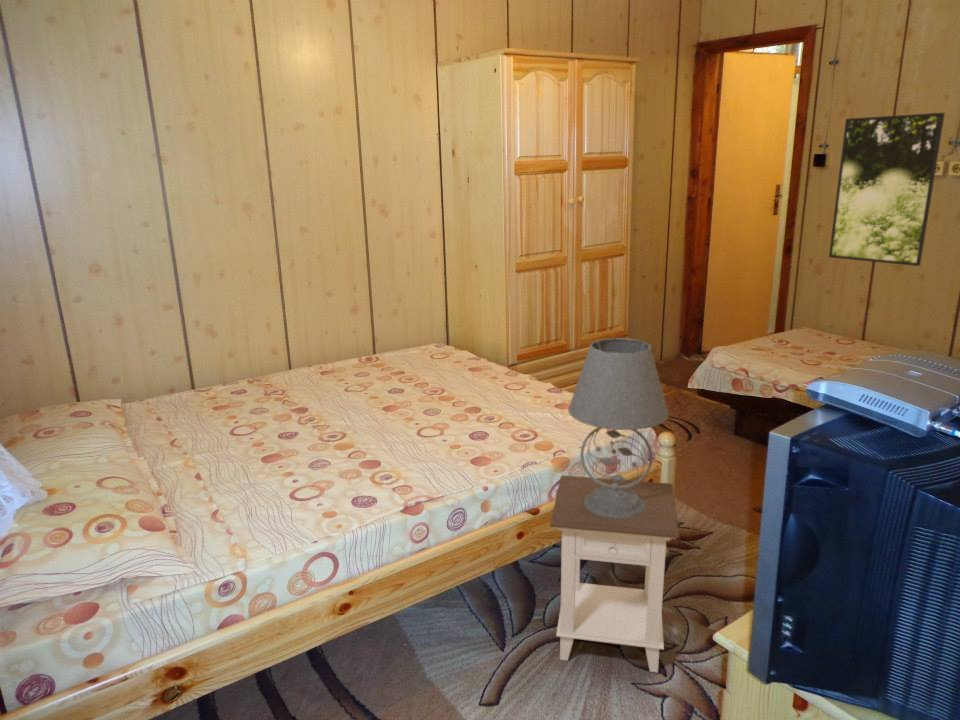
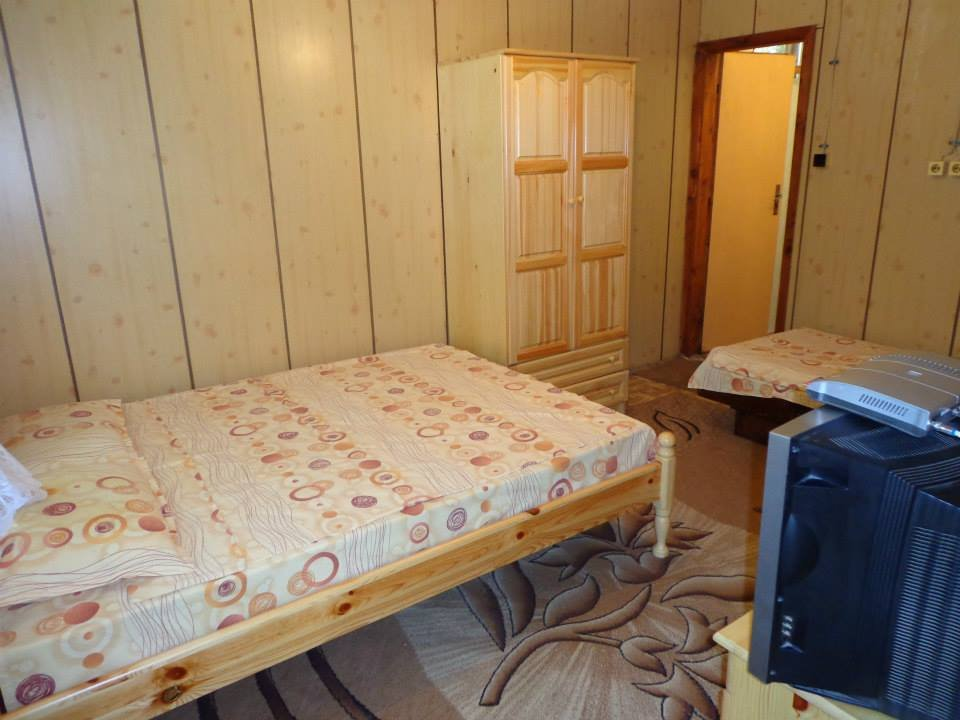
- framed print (882, 190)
- nightstand (614, 562)
- table lamp (617, 426)
